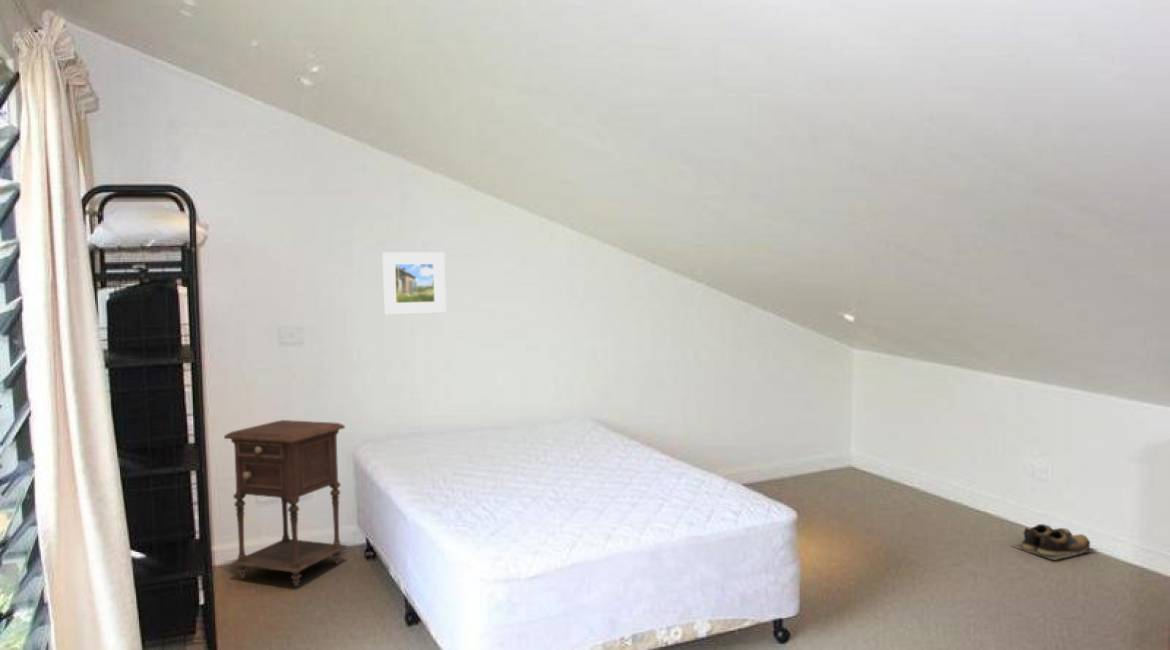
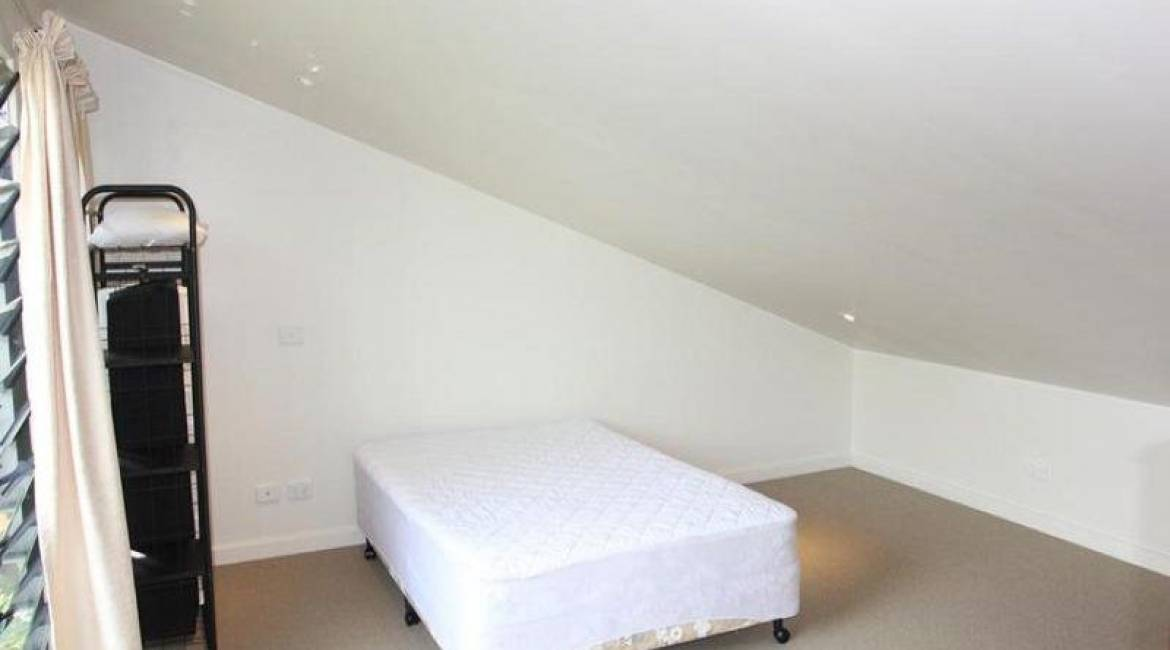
- shoes (1053, 537)
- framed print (414, 283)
- nightstand (288, 499)
